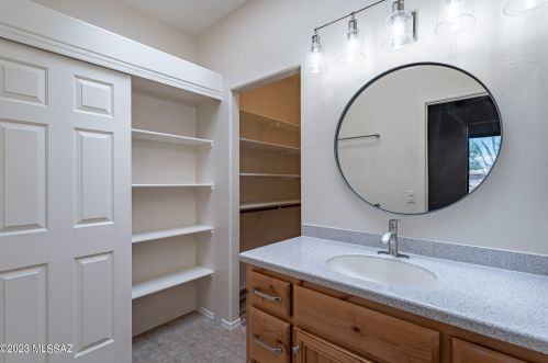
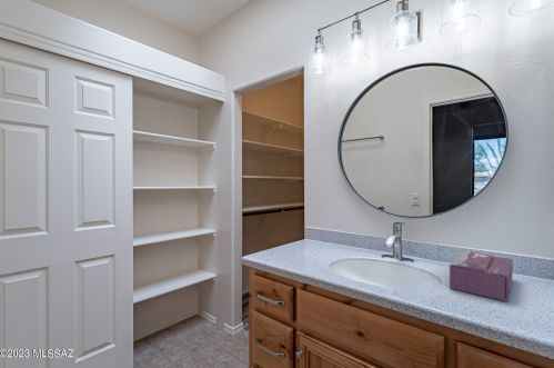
+ tissue box (482, 271)
